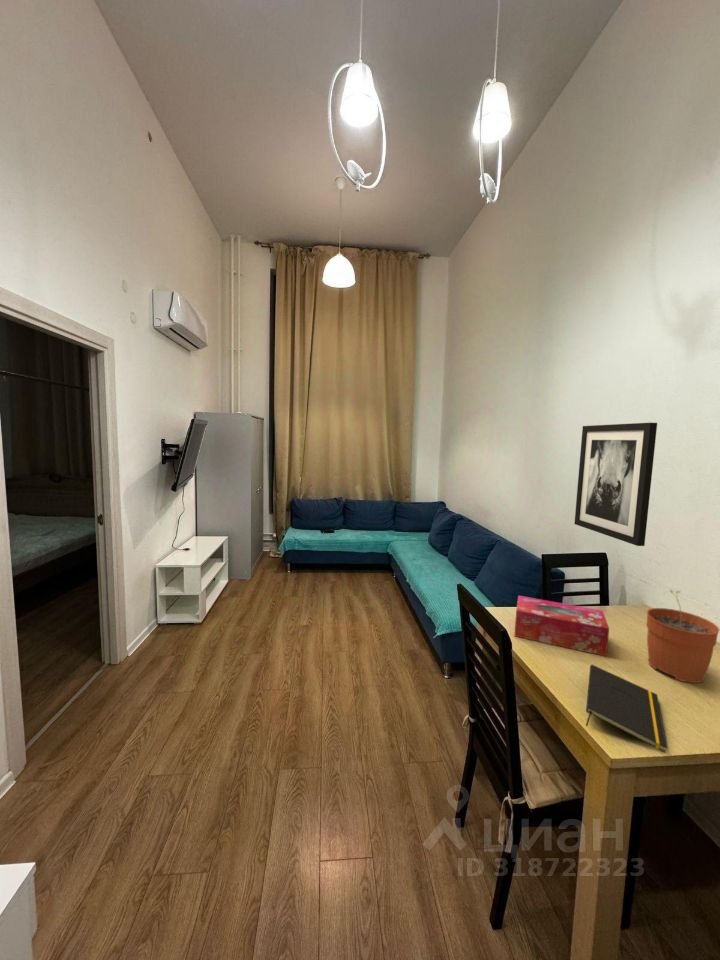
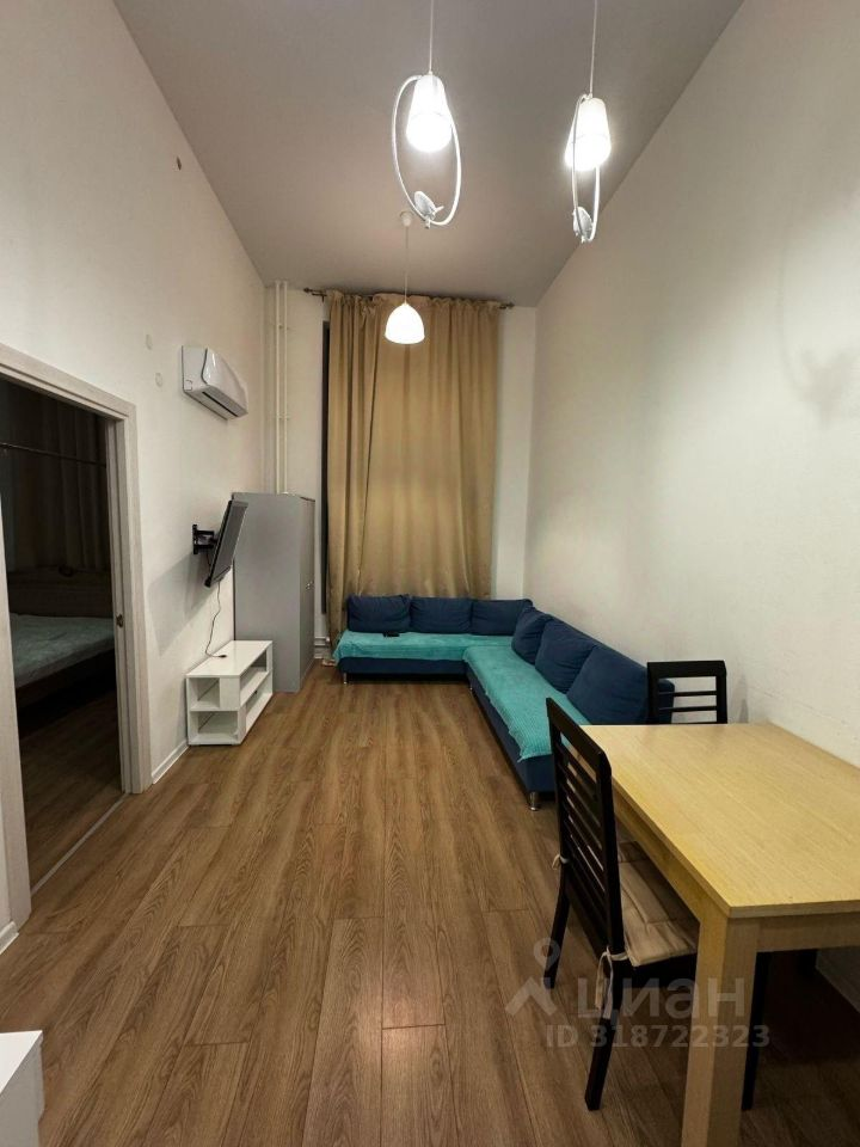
- notepad (623, 702)
- tissue box (558, 623)
- wall art (610, 480)
- plant pot (679, 632)
